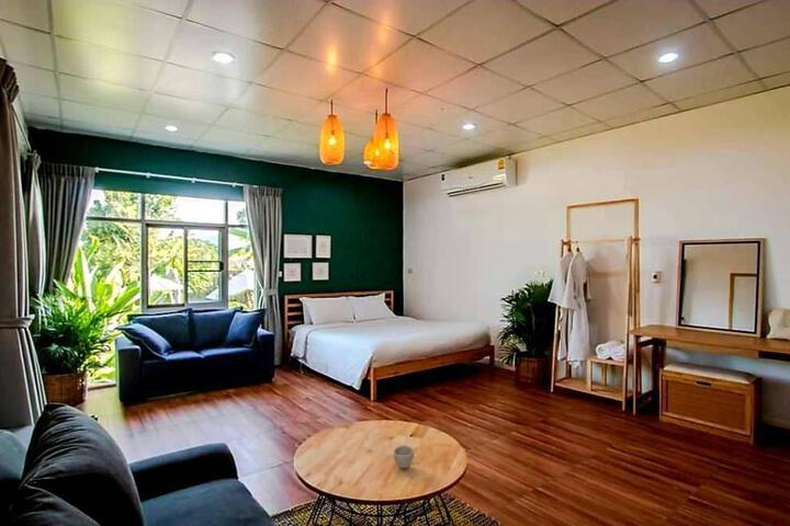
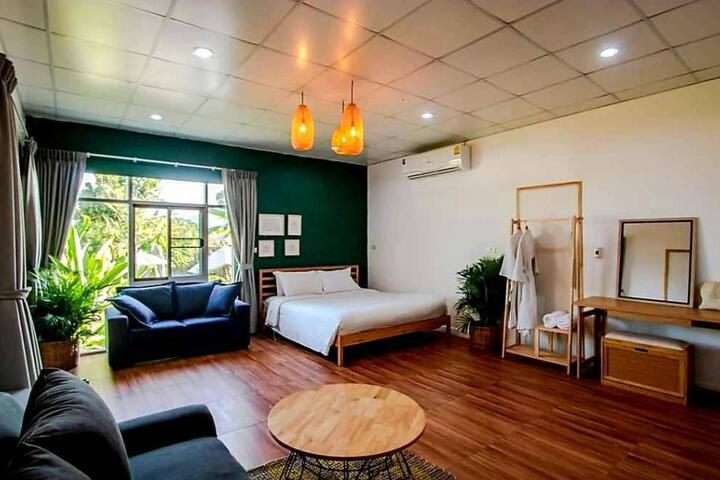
- cup (403, 456)
